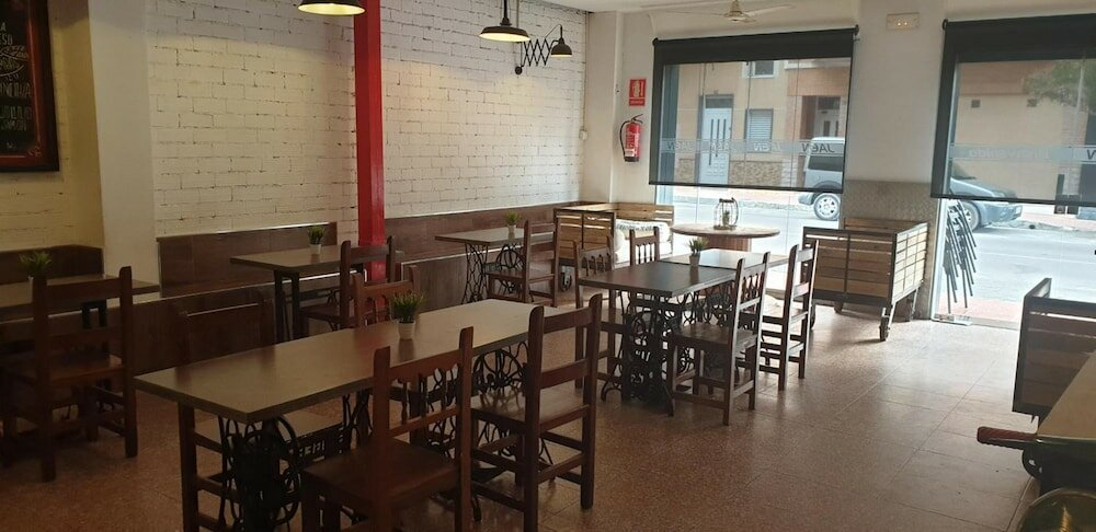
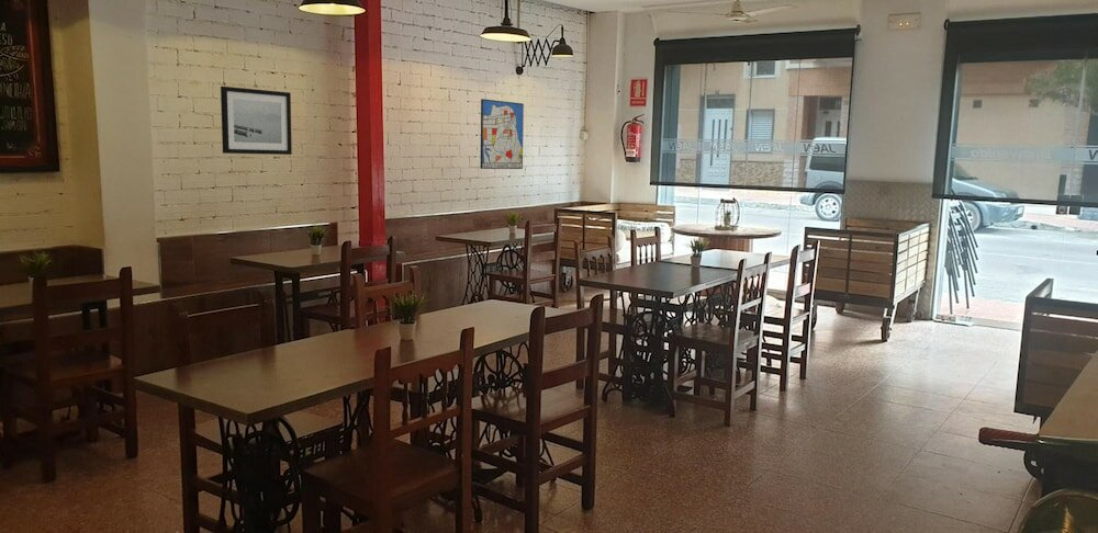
+ wall art (257, 122)
+ wall art (502, 135)
